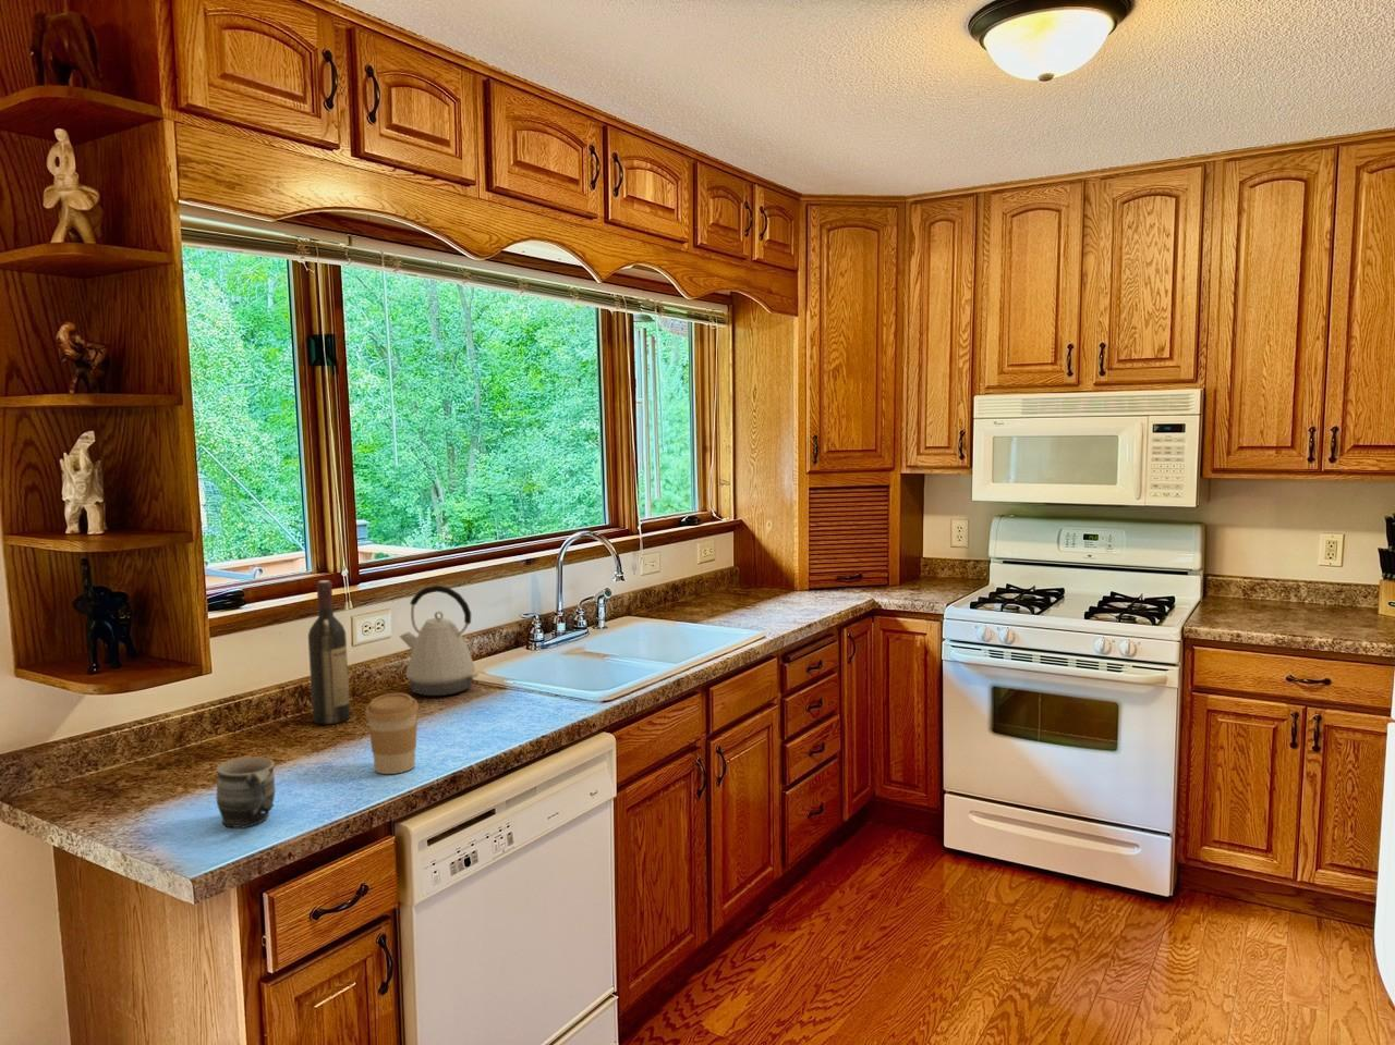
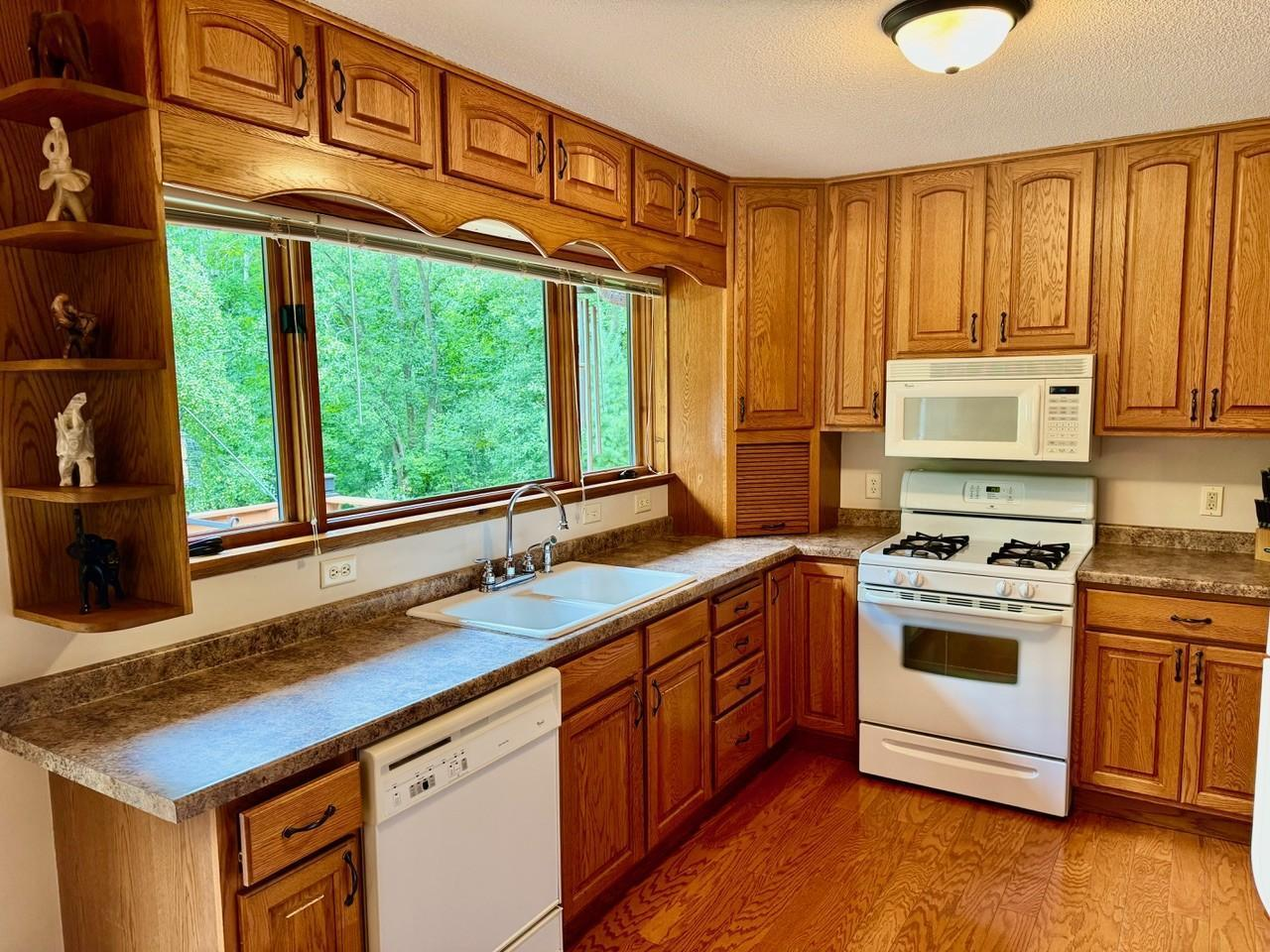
- mug (252, 793)
- wine bottle (327, 650)
- kettle (437, 637)
- coffee cup (392, 732)
